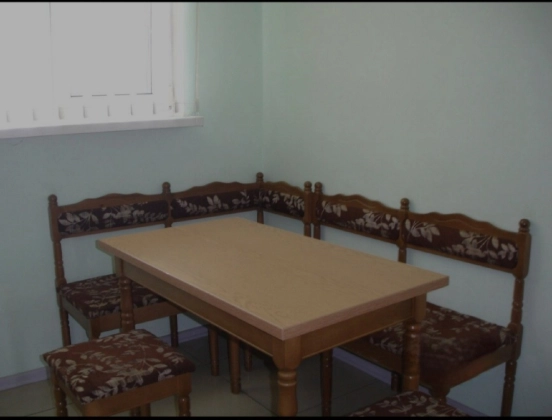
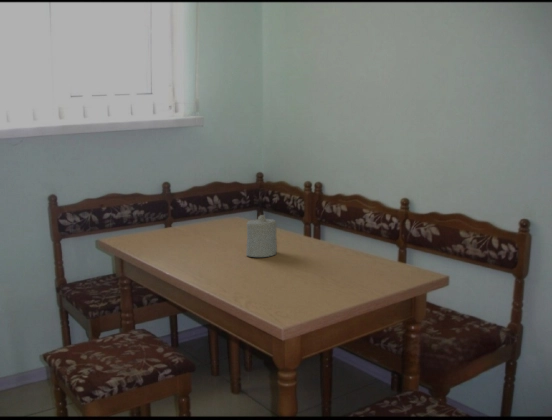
+ candle (261, 234)
